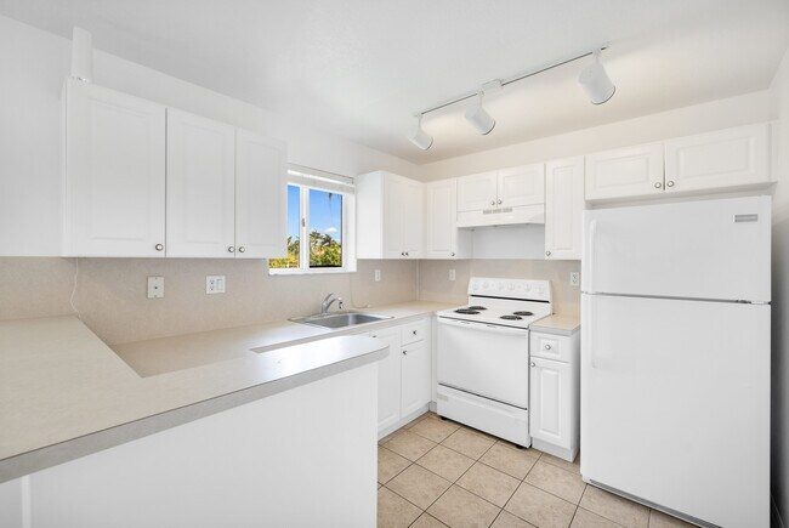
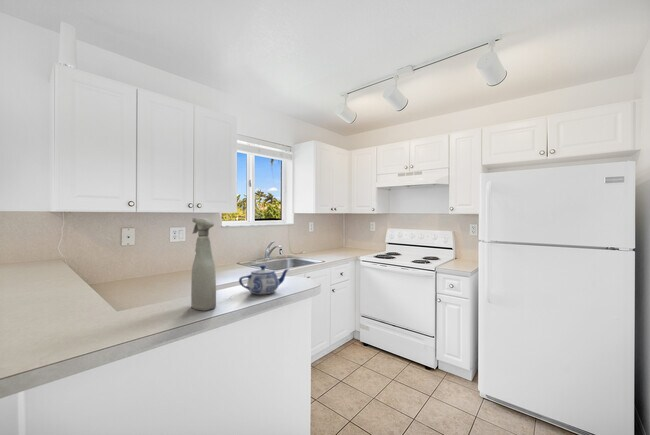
+ spray bottle (203, 262)
+ teapot (265, 278)
